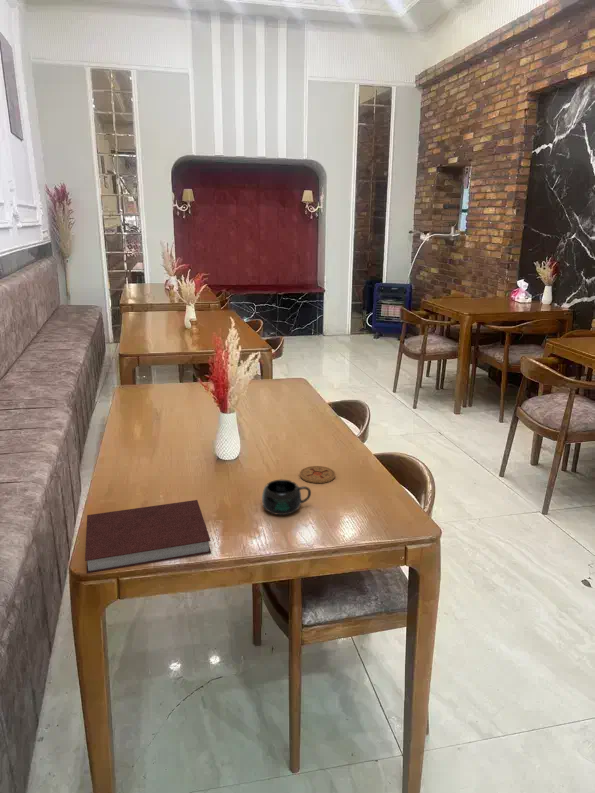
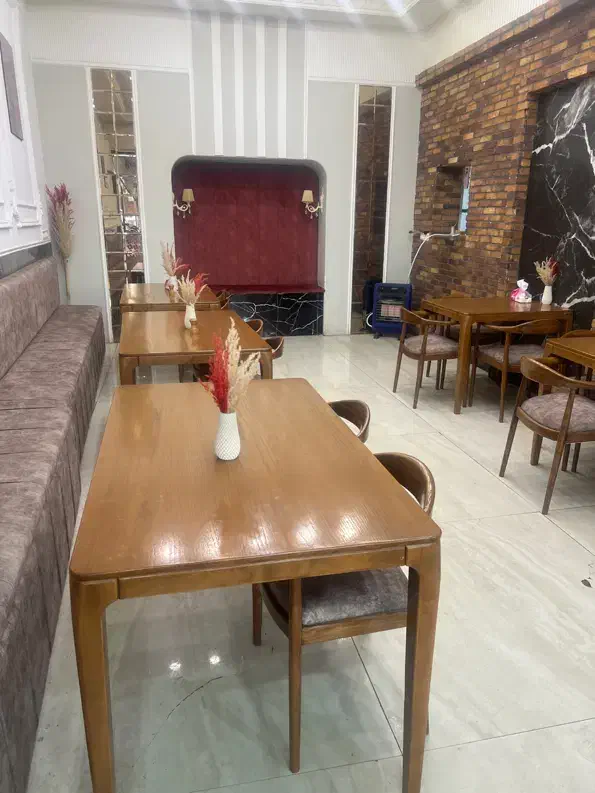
- coaster (317, 474)
- mug (286, 497)
- notebook (146, 533)
